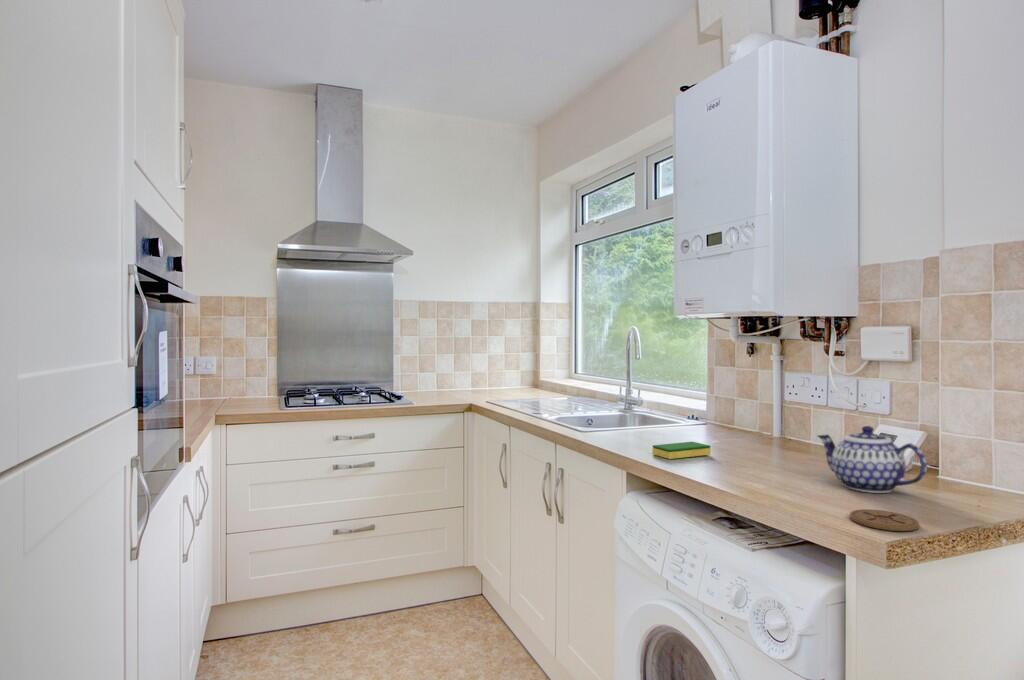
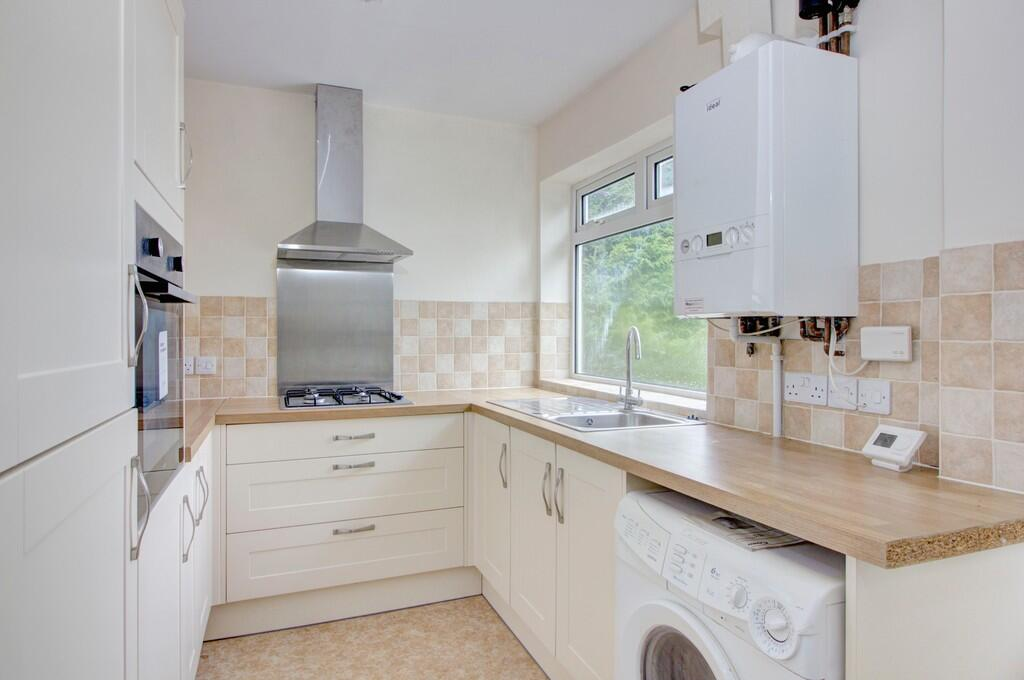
- coaster (883, 519)
- teapot (867, 456)
- dish sponge (681, 450)
